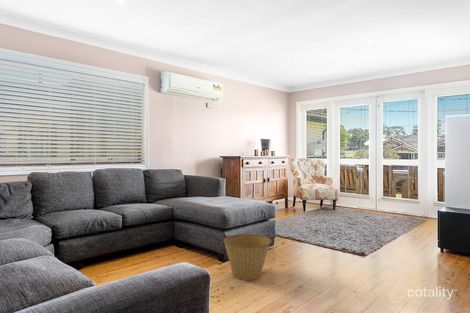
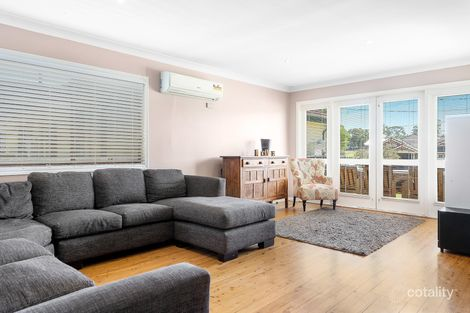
- basket (247, 257)
